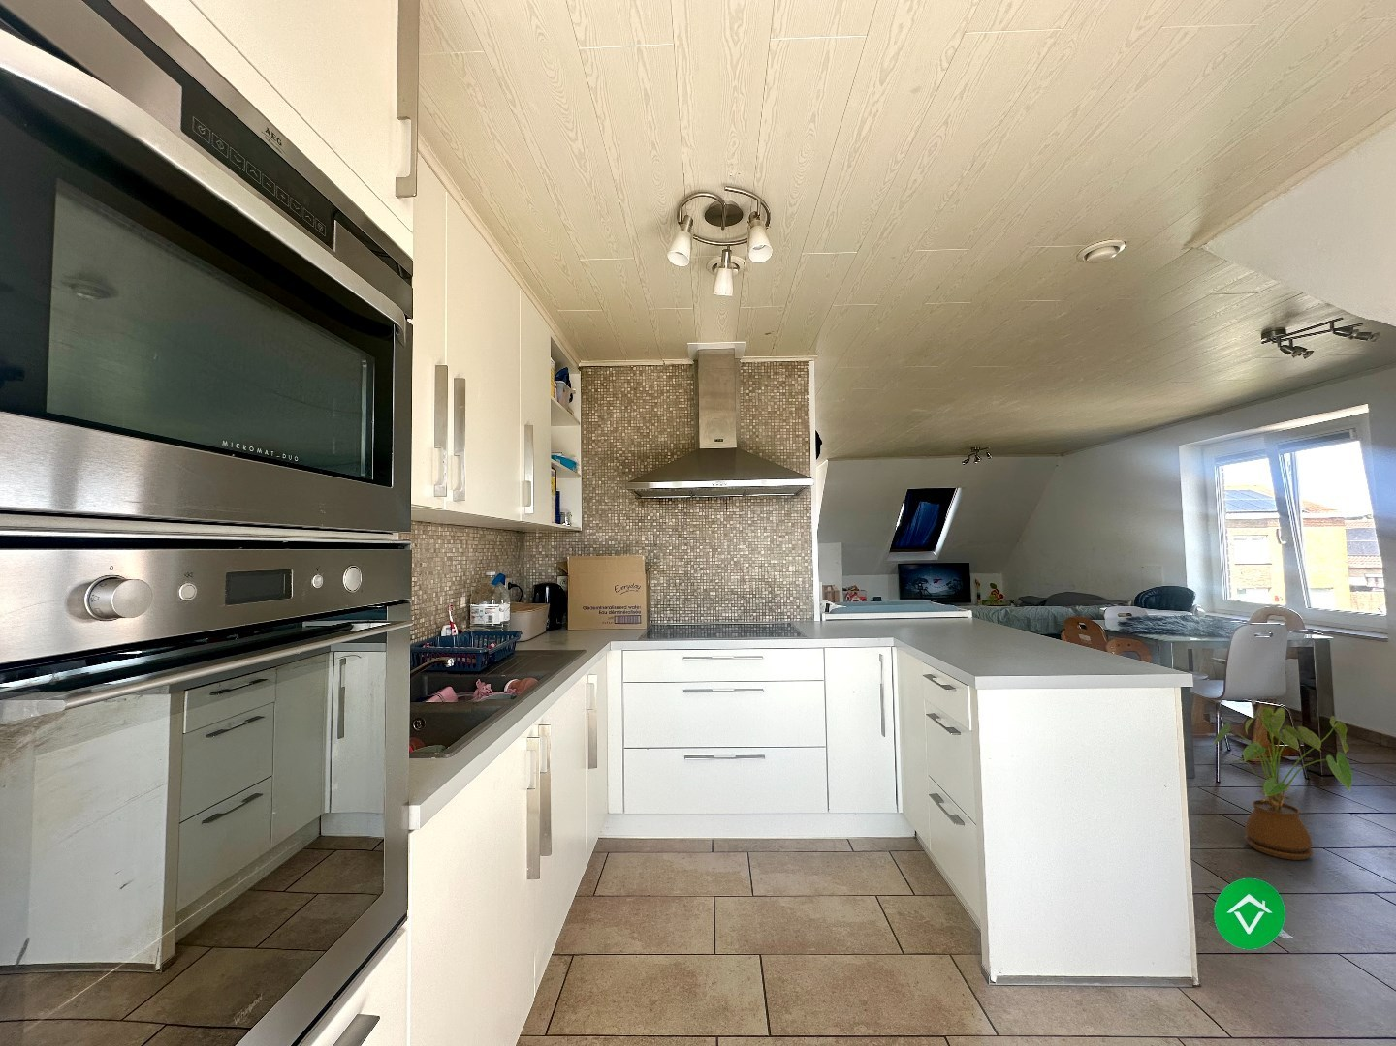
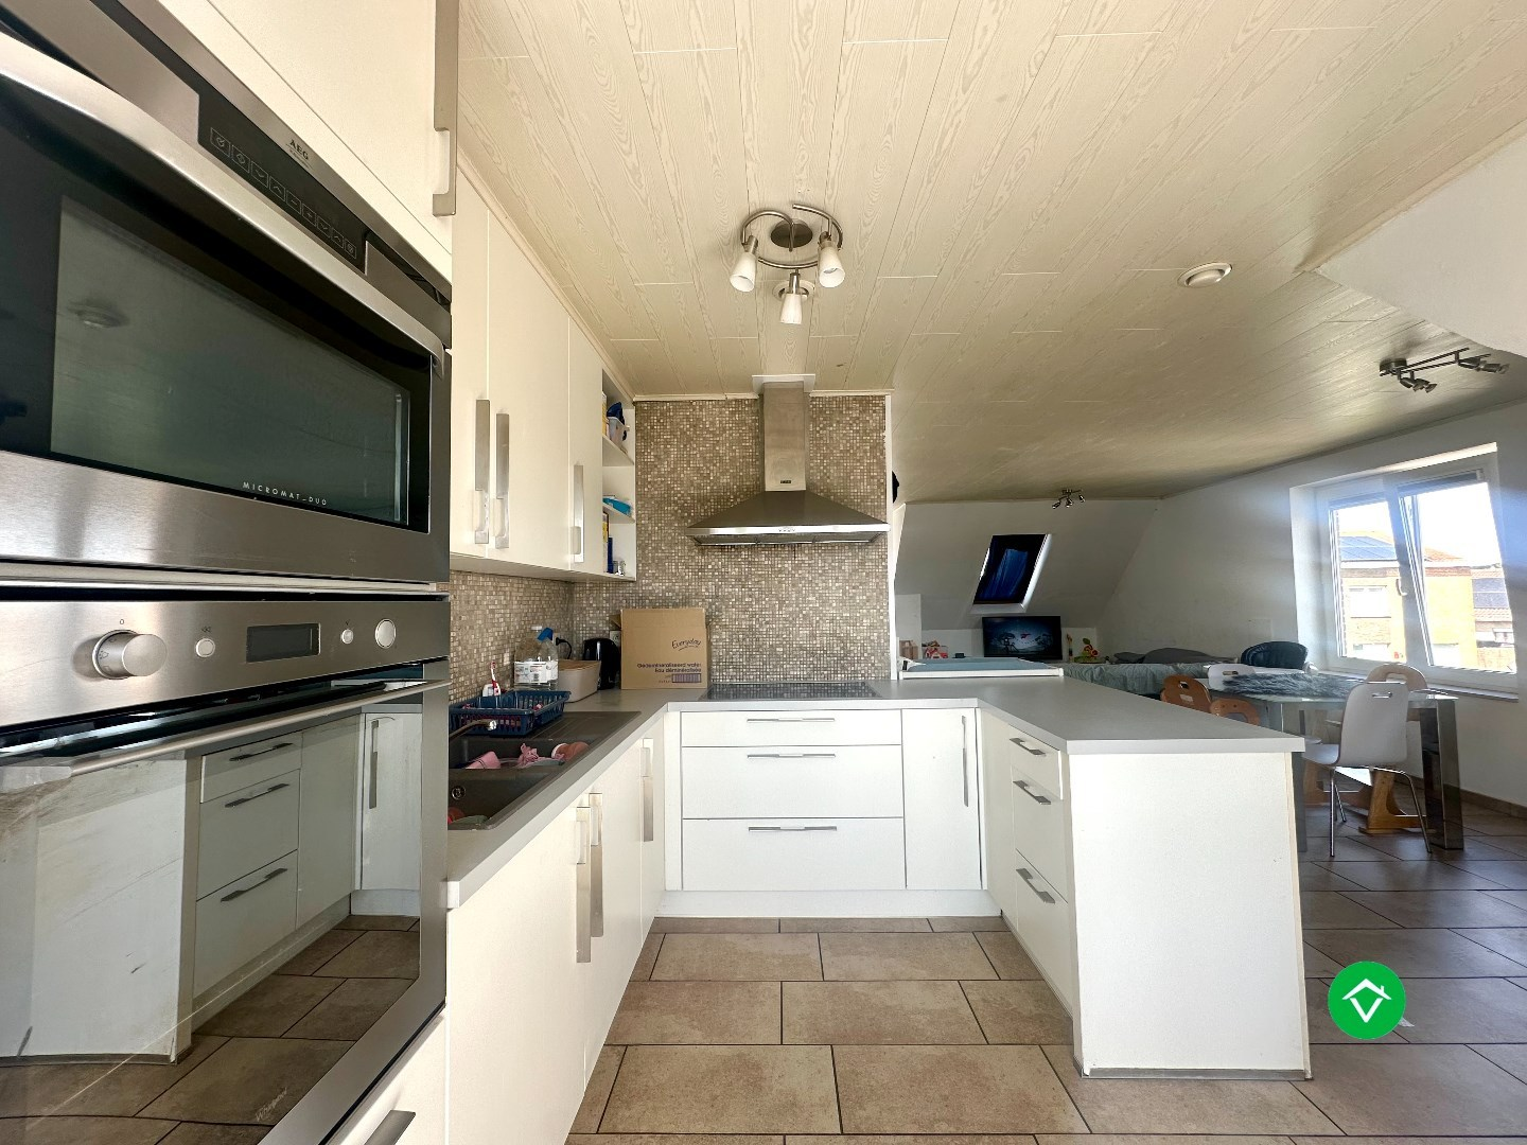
- house plant (1287, 783)
